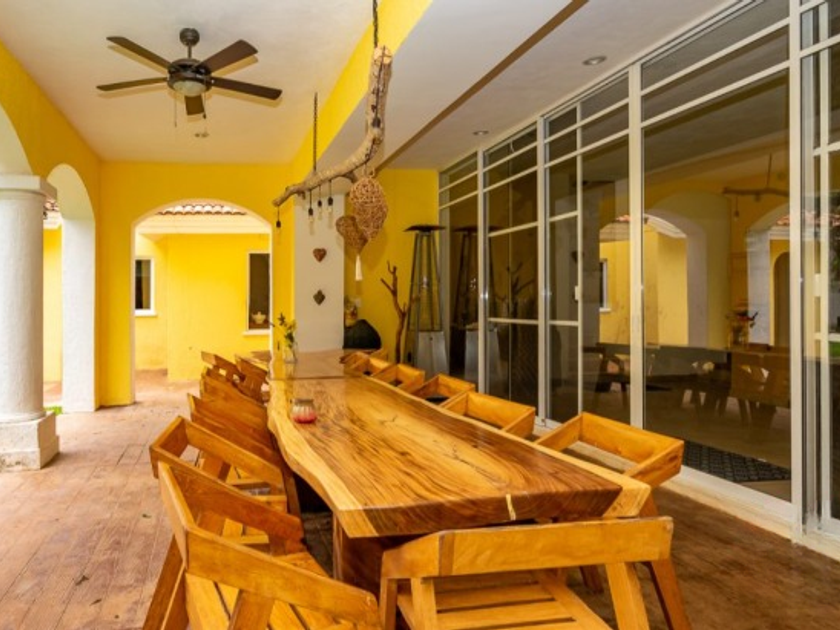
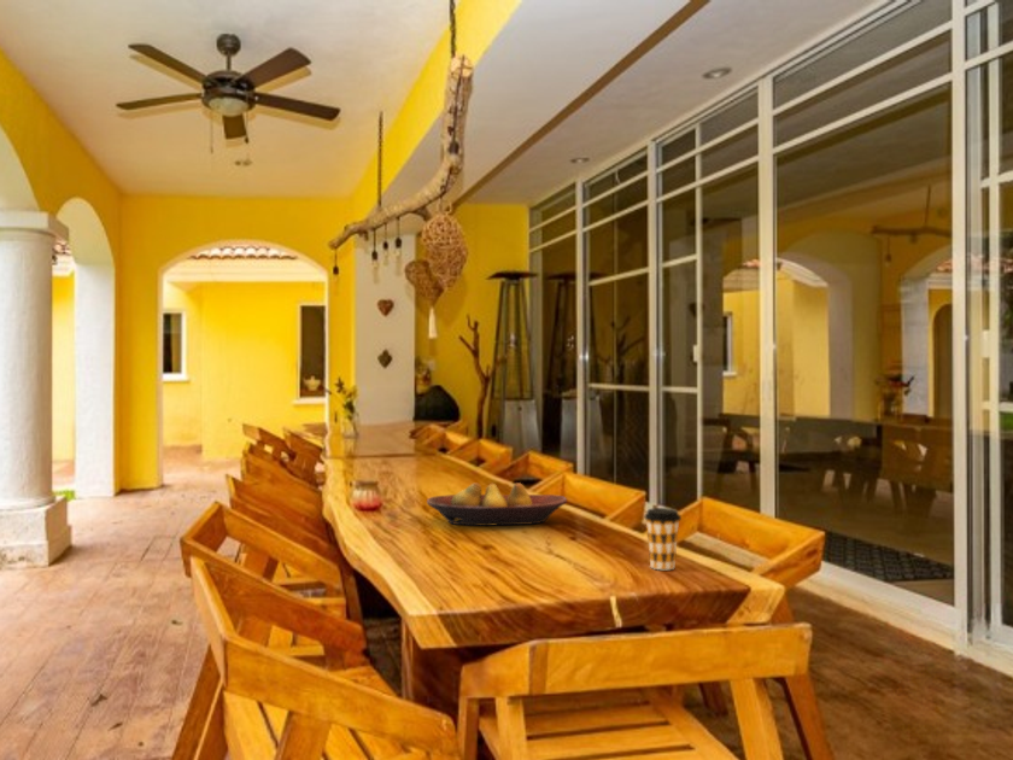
+ coffee cup (662, 538)
+ fruit bowl (497, 502)
